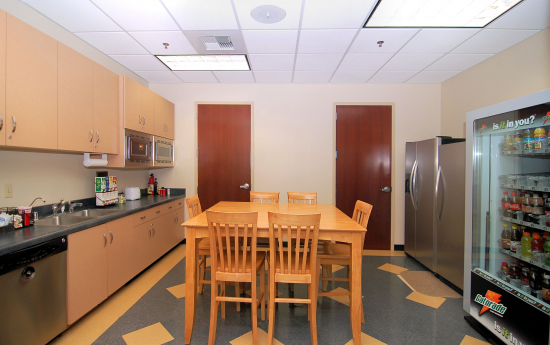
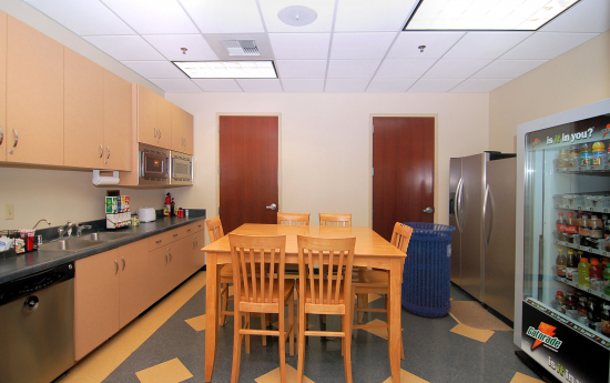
+ recycling bin (424, 266)
